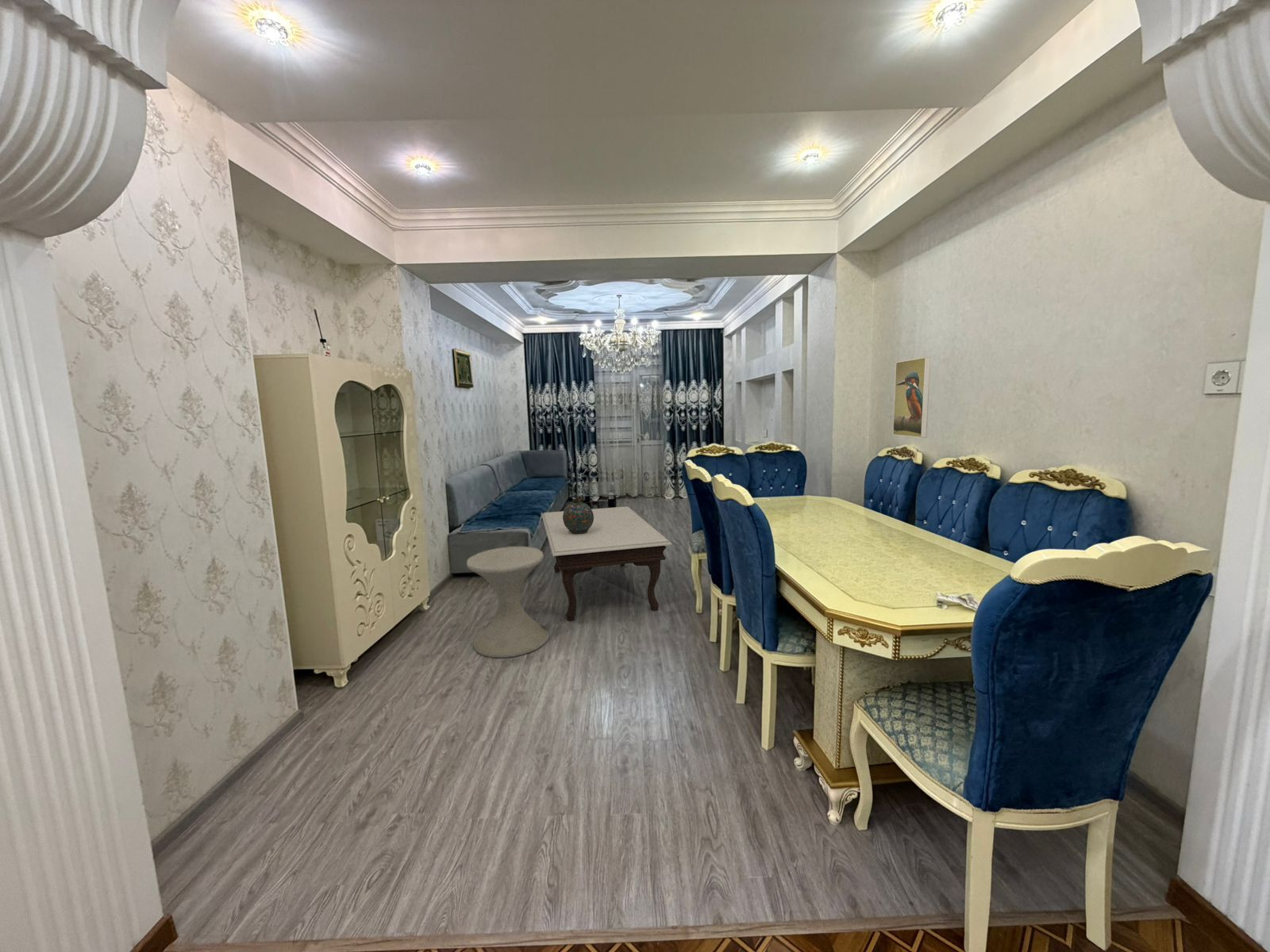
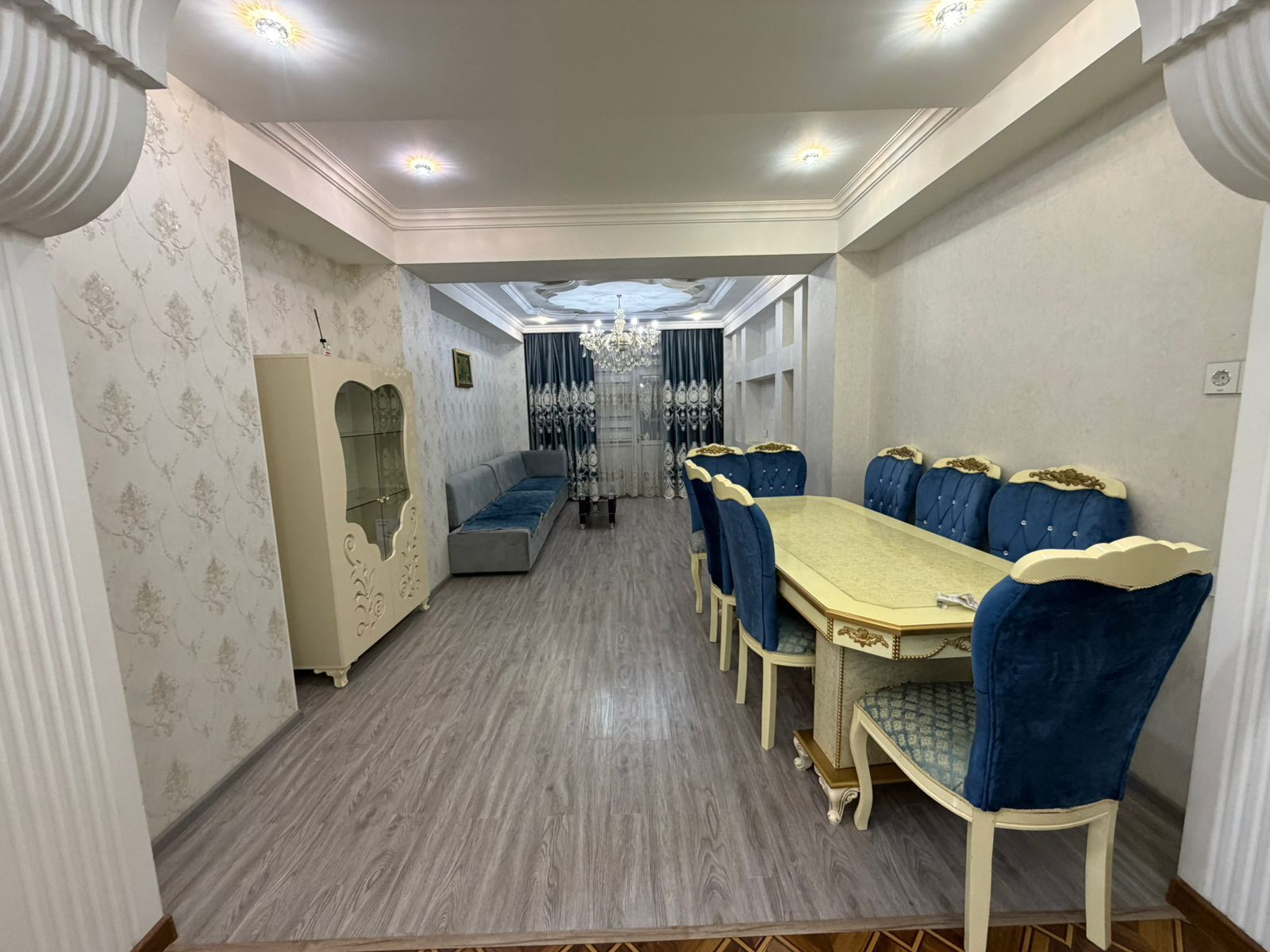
- side table (509, 598)
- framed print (910, 398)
- coffee table (598, 557)
- snuff bottle (578, 514)
